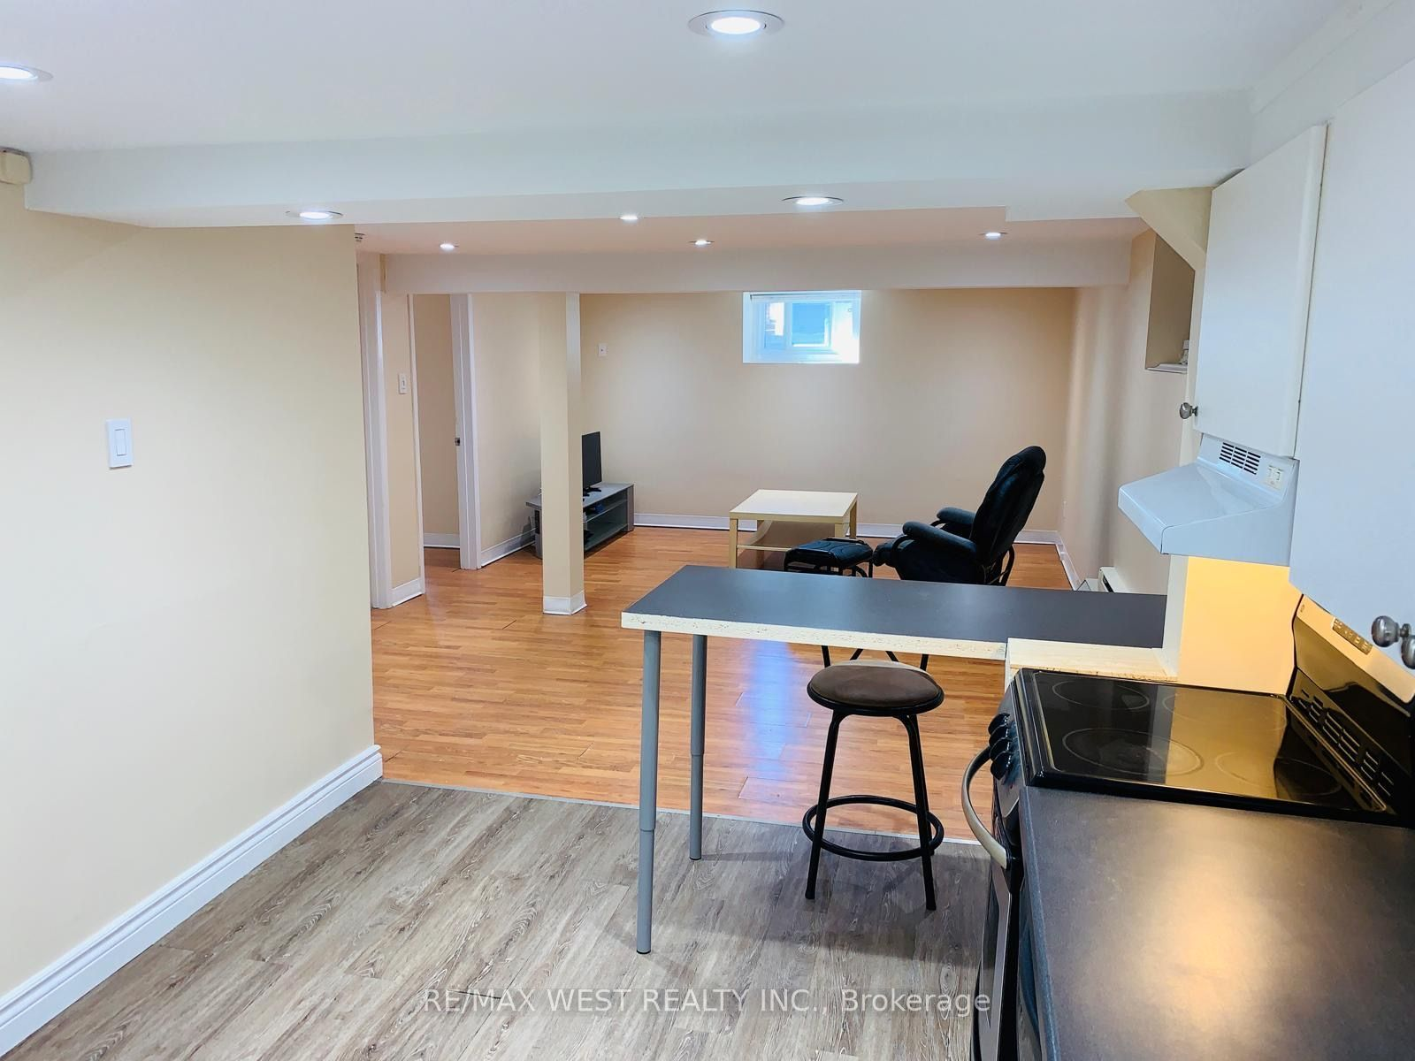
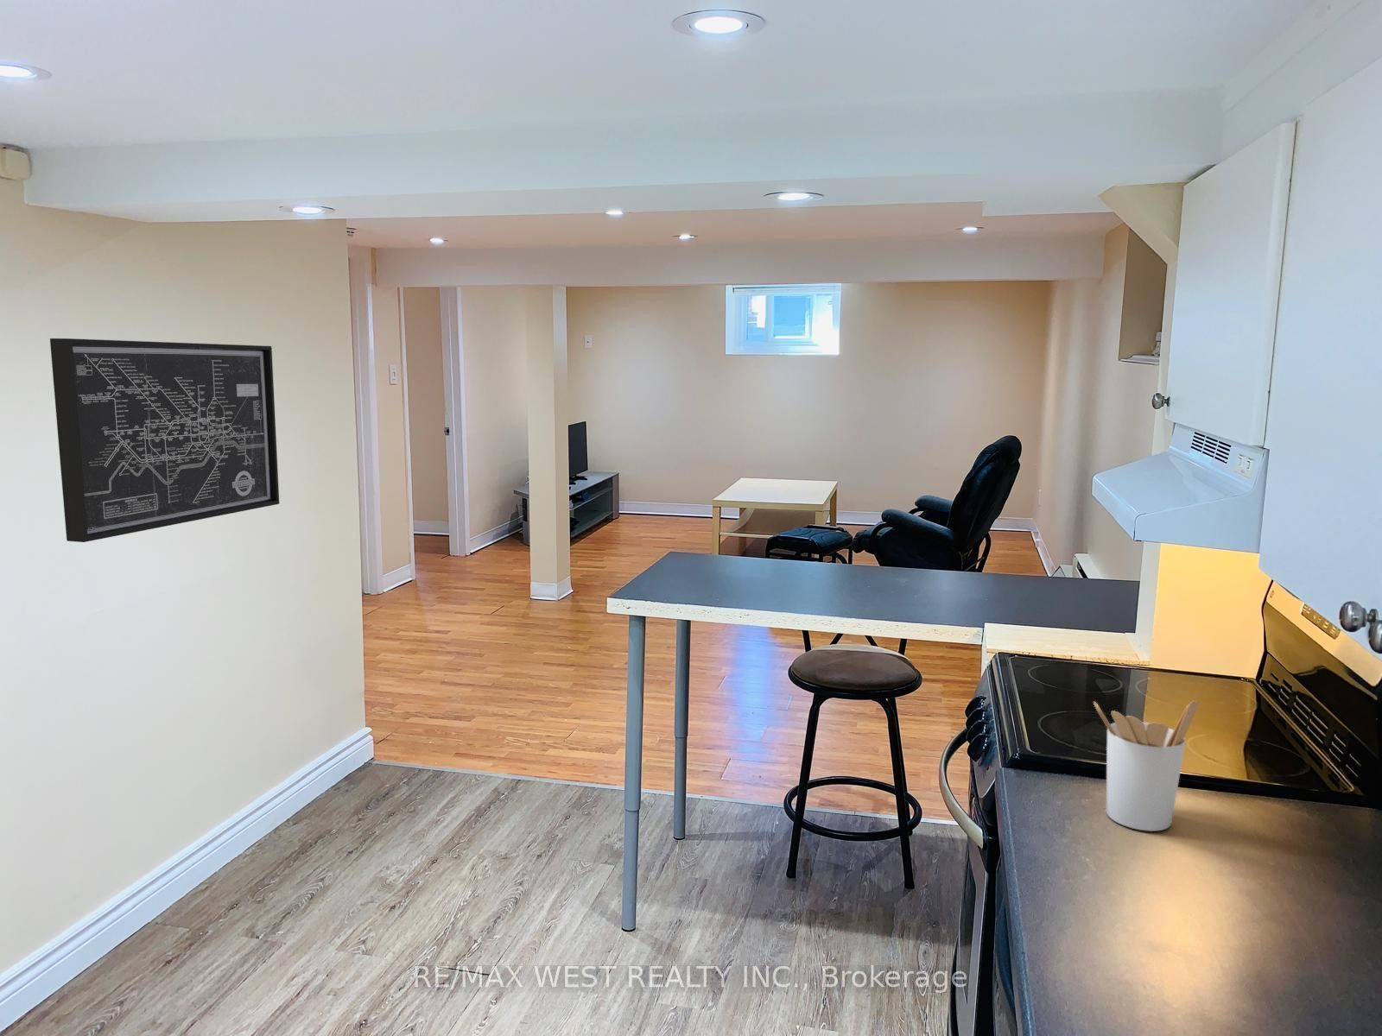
+ wall art (181, 432)
+ utensil holder (1142, 762)
